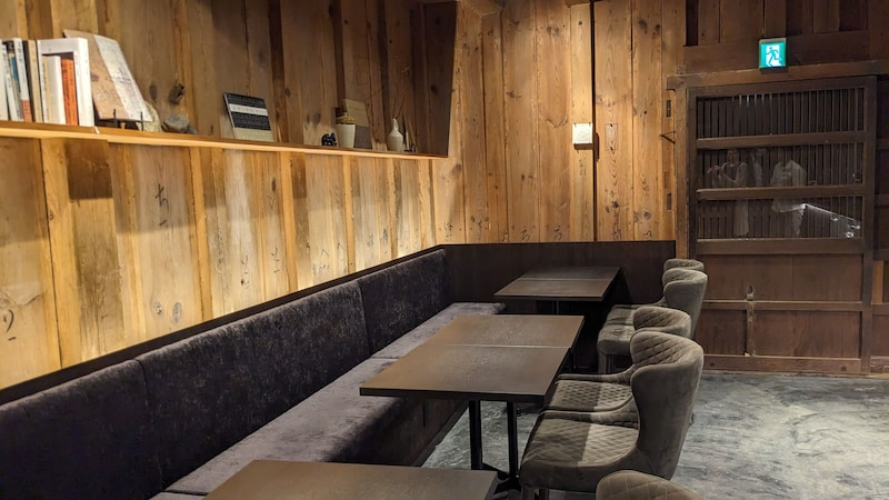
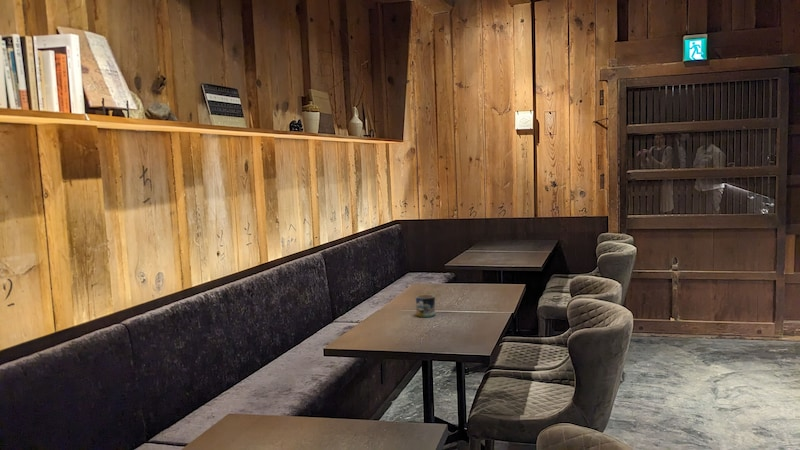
+ mug (427, 304)
